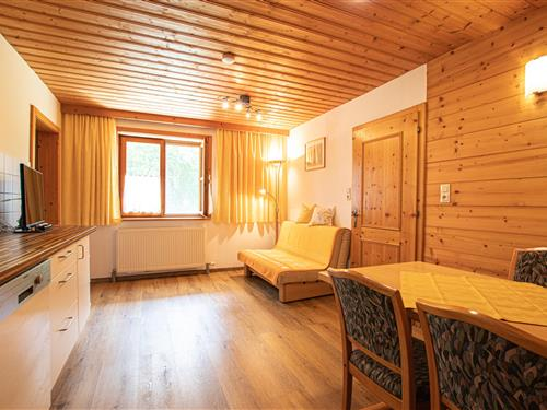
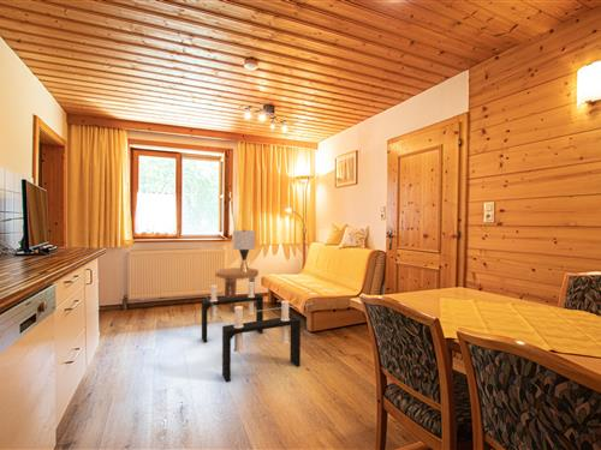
+ coffee table (245, 323)
+ lamp (244, 250)
+ side table (234, 288)
